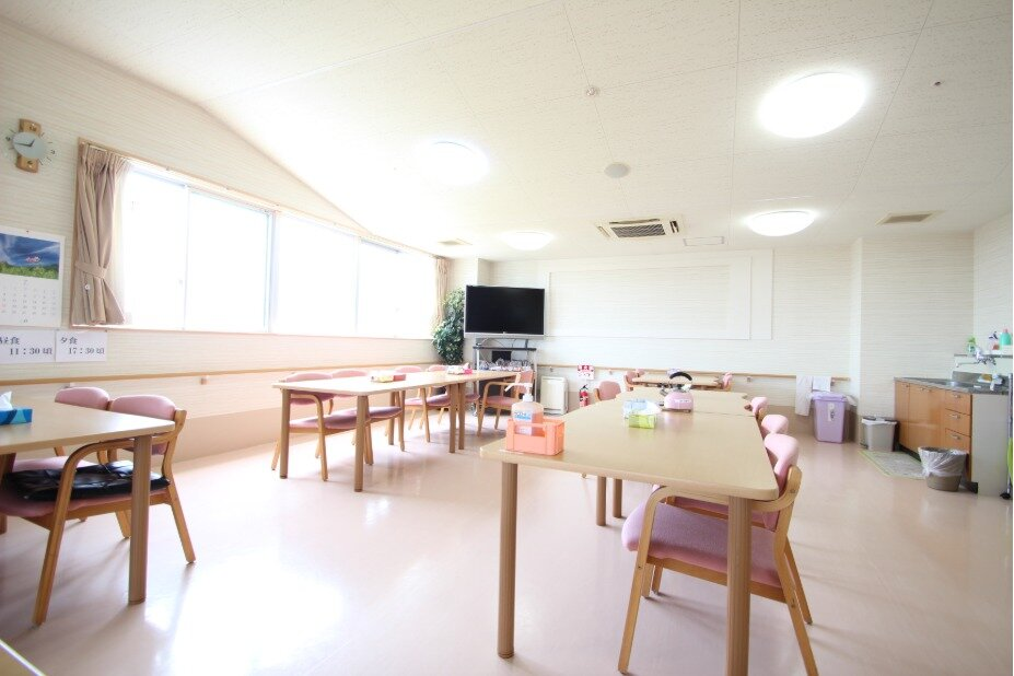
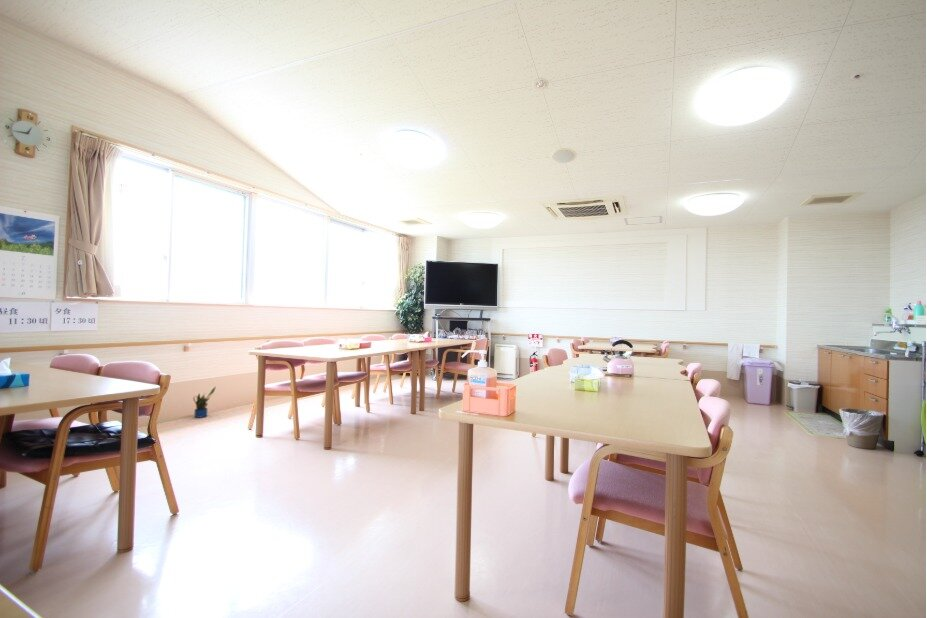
+ potted plant (203, 401)
